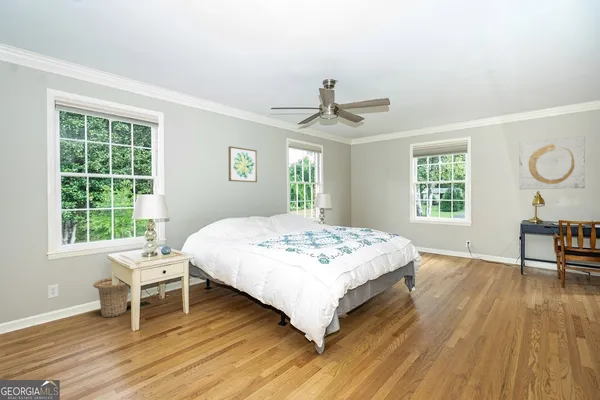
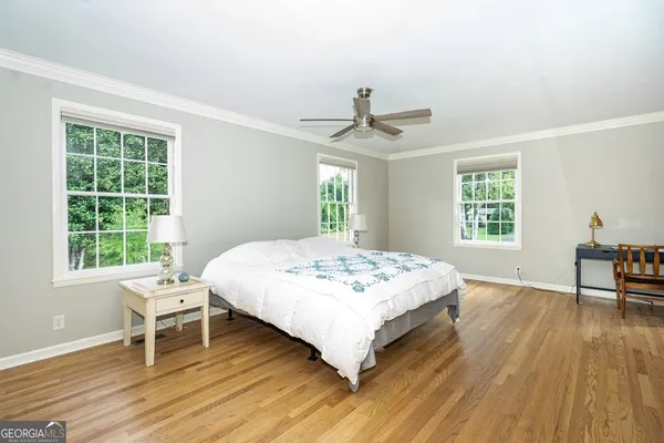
- wall art (243, 165)
- wall art (550, 164)
- basket (114, 297)
